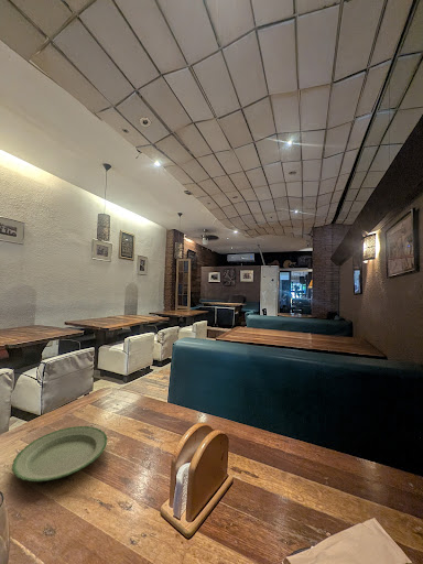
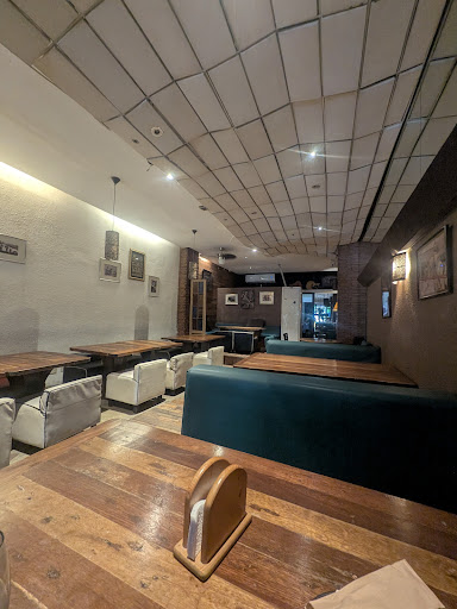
- plate (63, 453)
